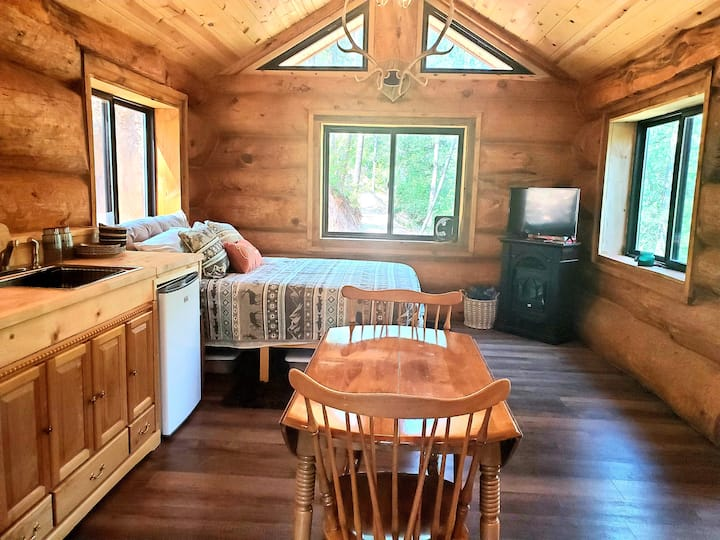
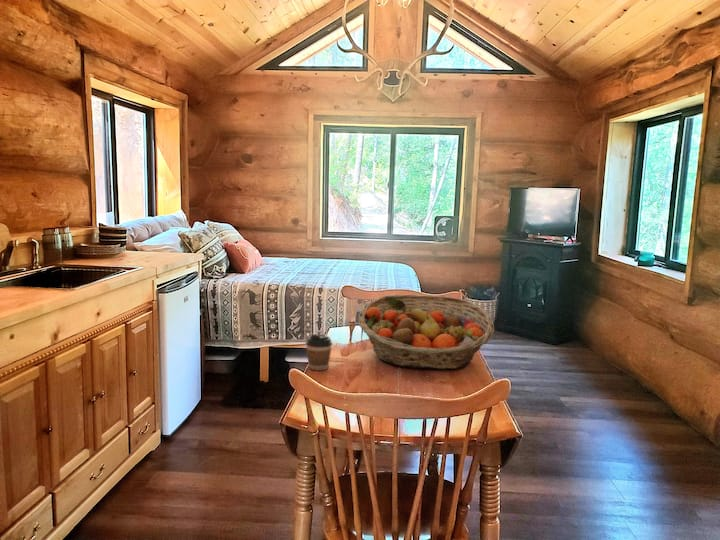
+ coffee cup (318, 350)
+ fruit basket (424, 329)
